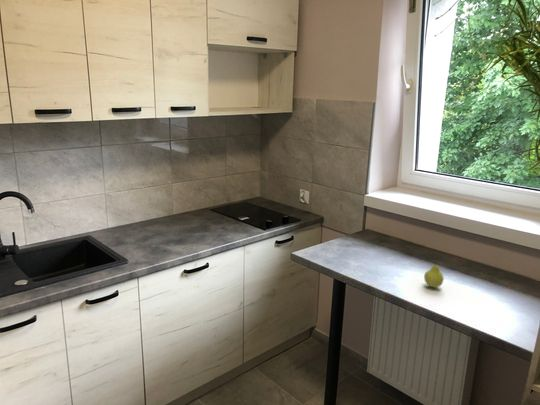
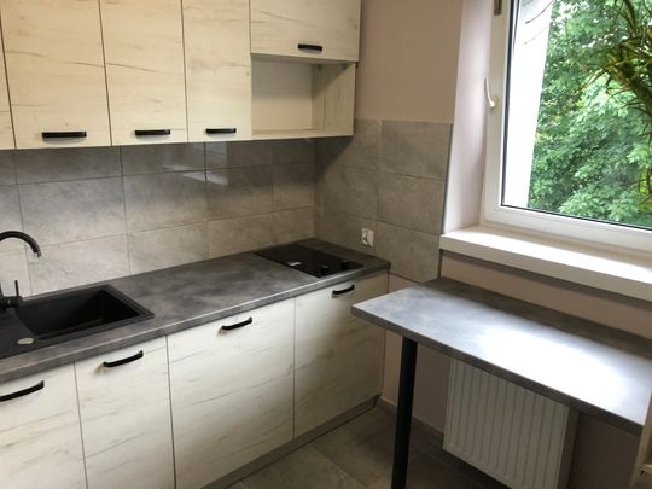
- fruit (434, 272)
